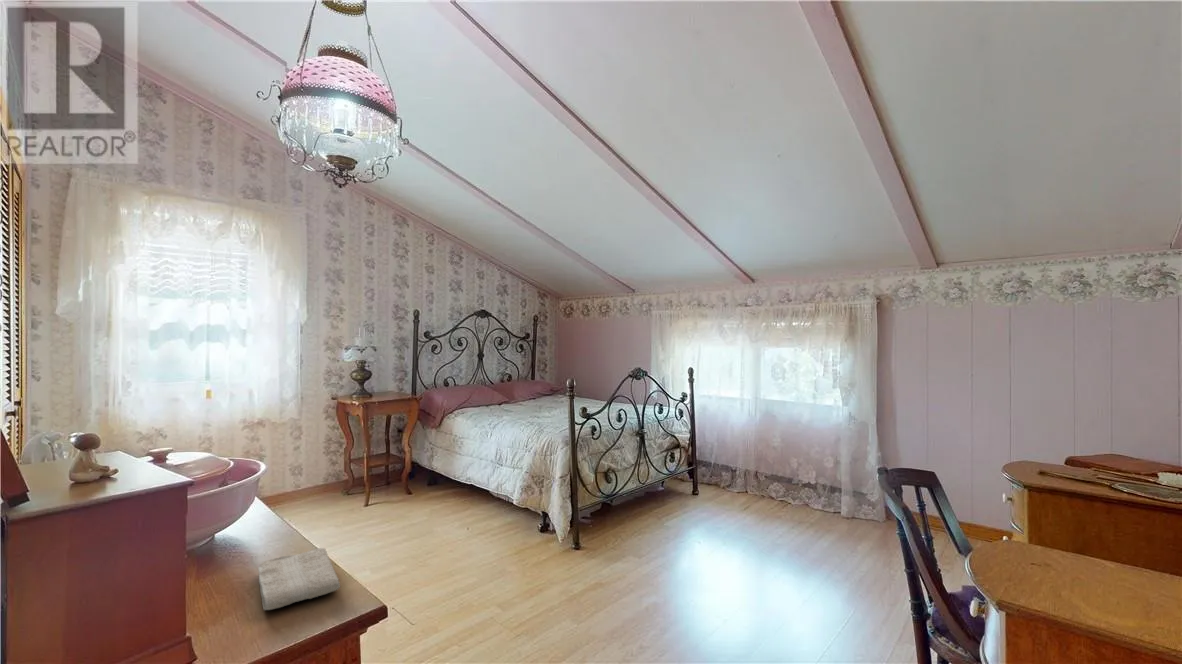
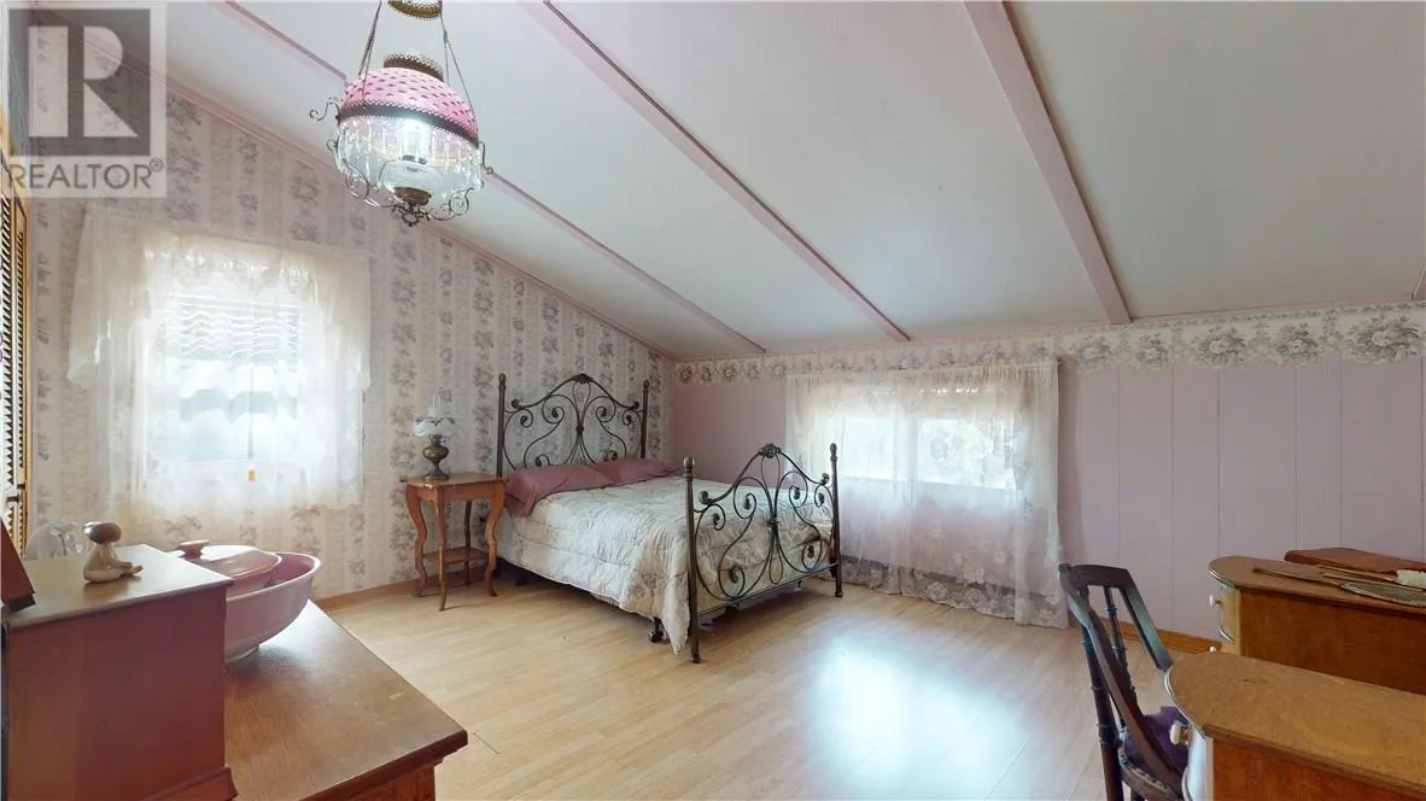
- washcloth (297, 574)
